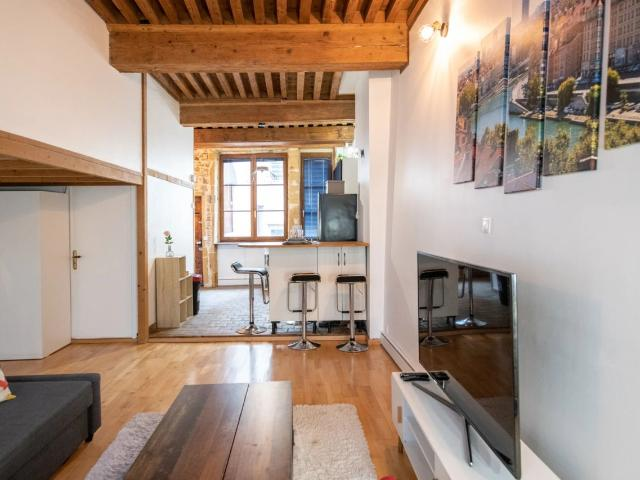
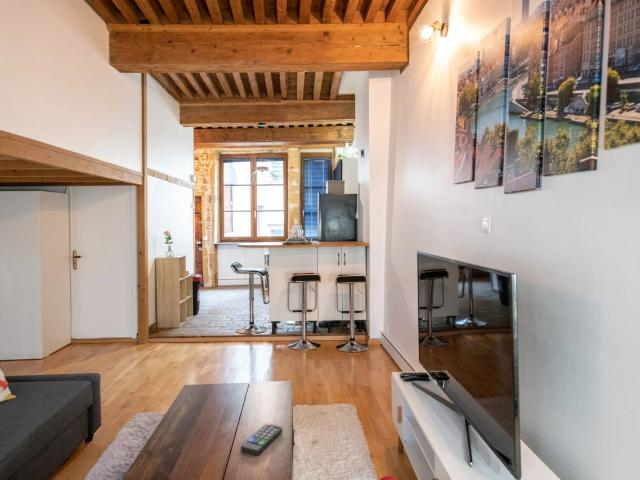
+ remote control (262, 438)
